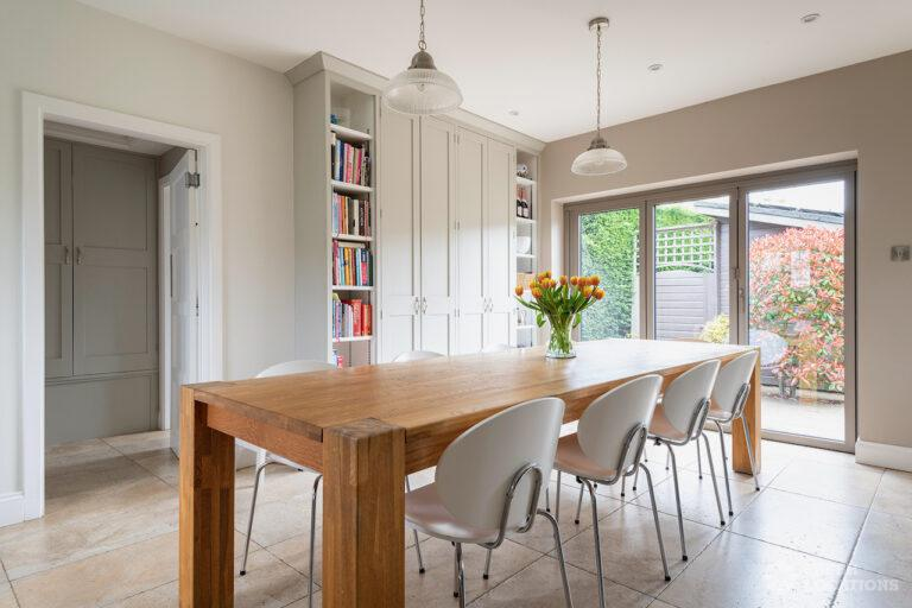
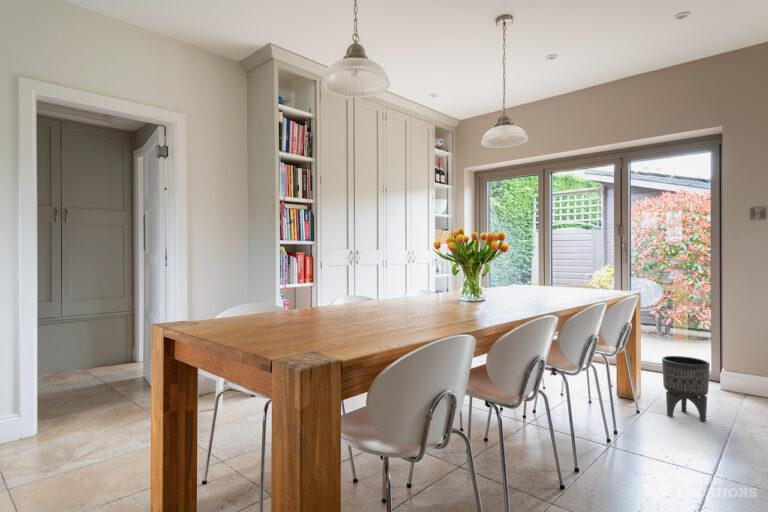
+ planter (685, 388)
